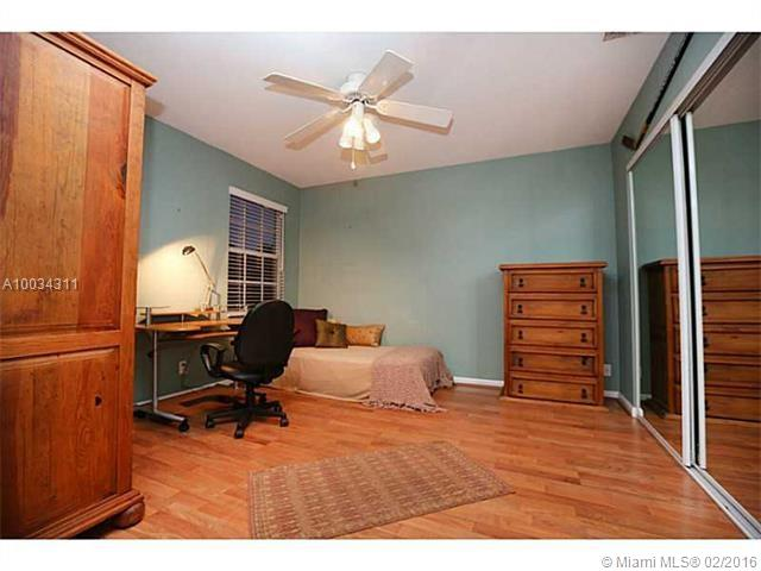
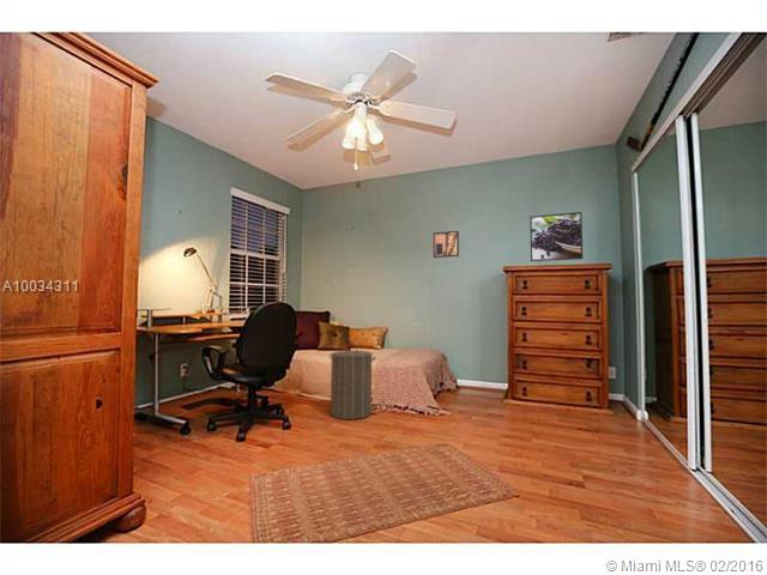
+ laundry hamper (351, 377)
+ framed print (555, 236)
+ wall art (446, 244)
